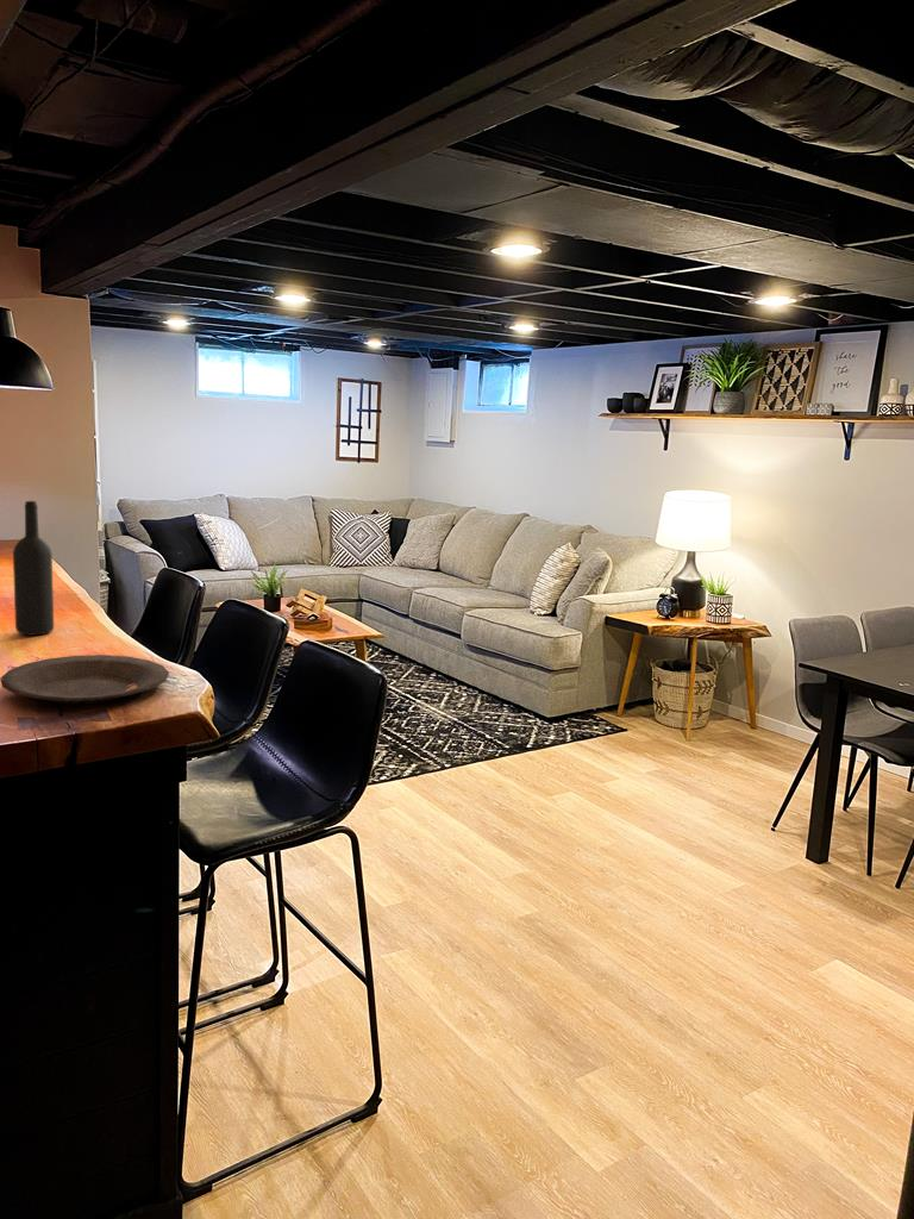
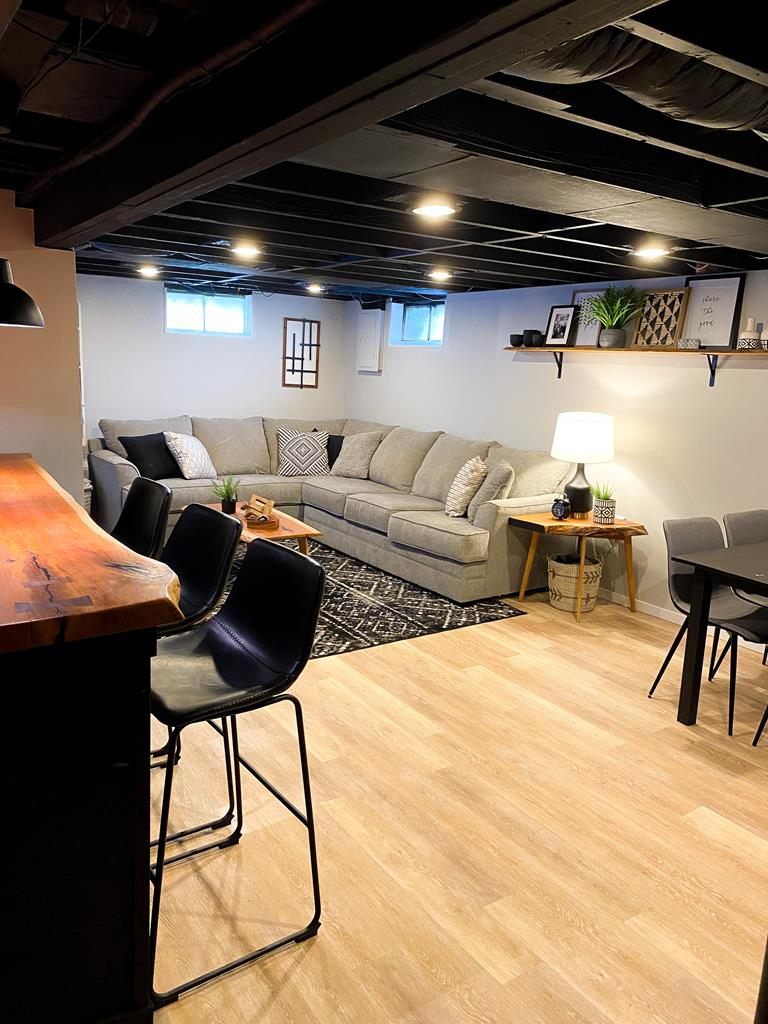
- wine bottle (32, 568)
- plate (87, 682)
